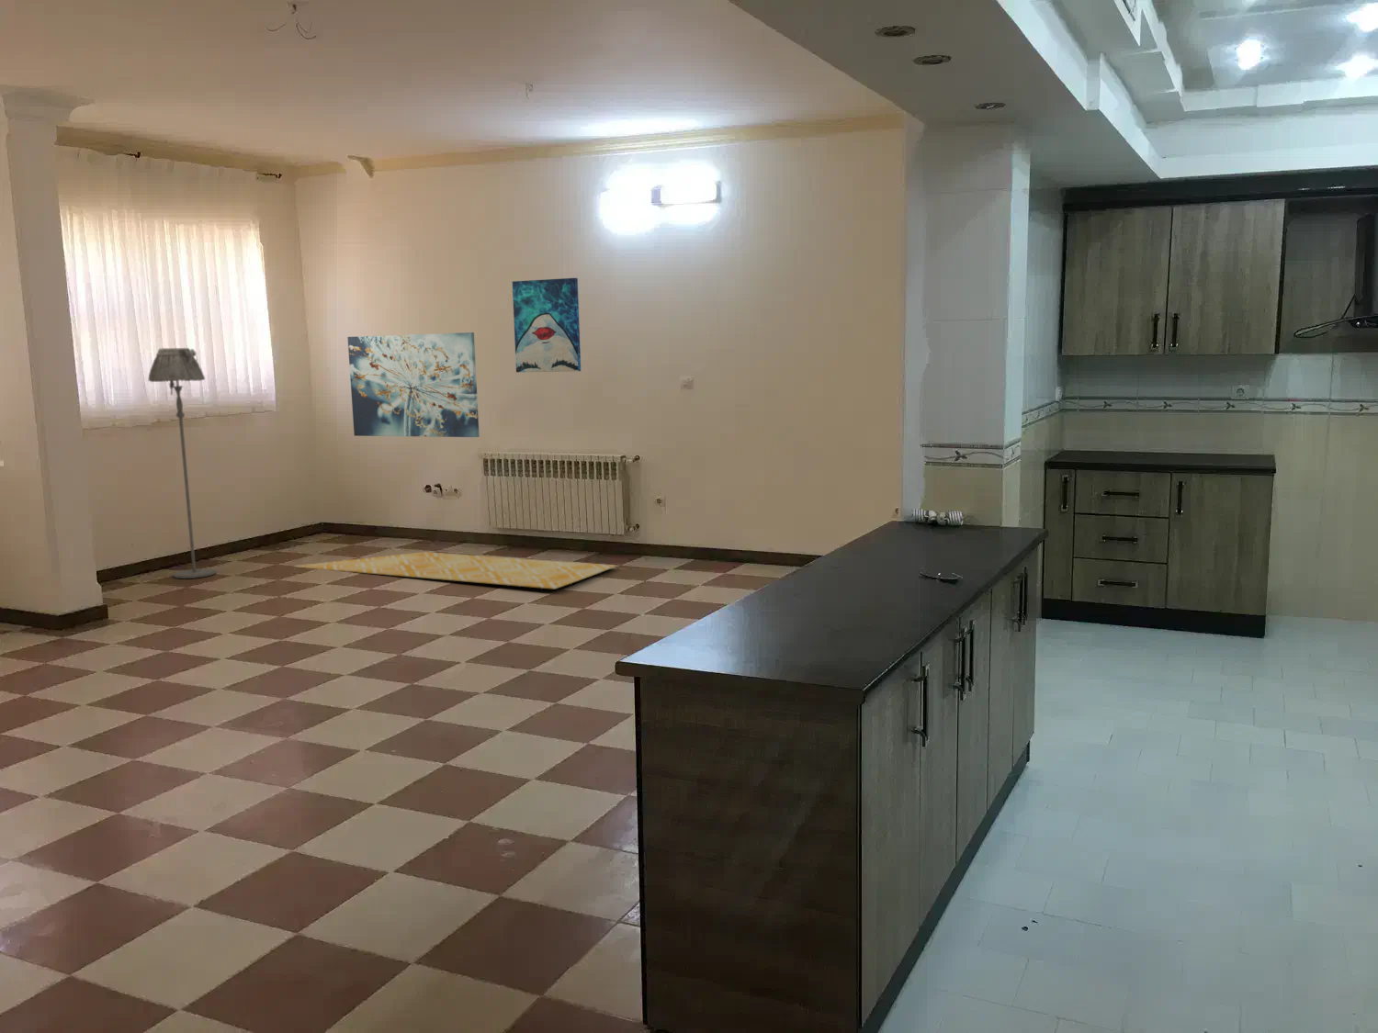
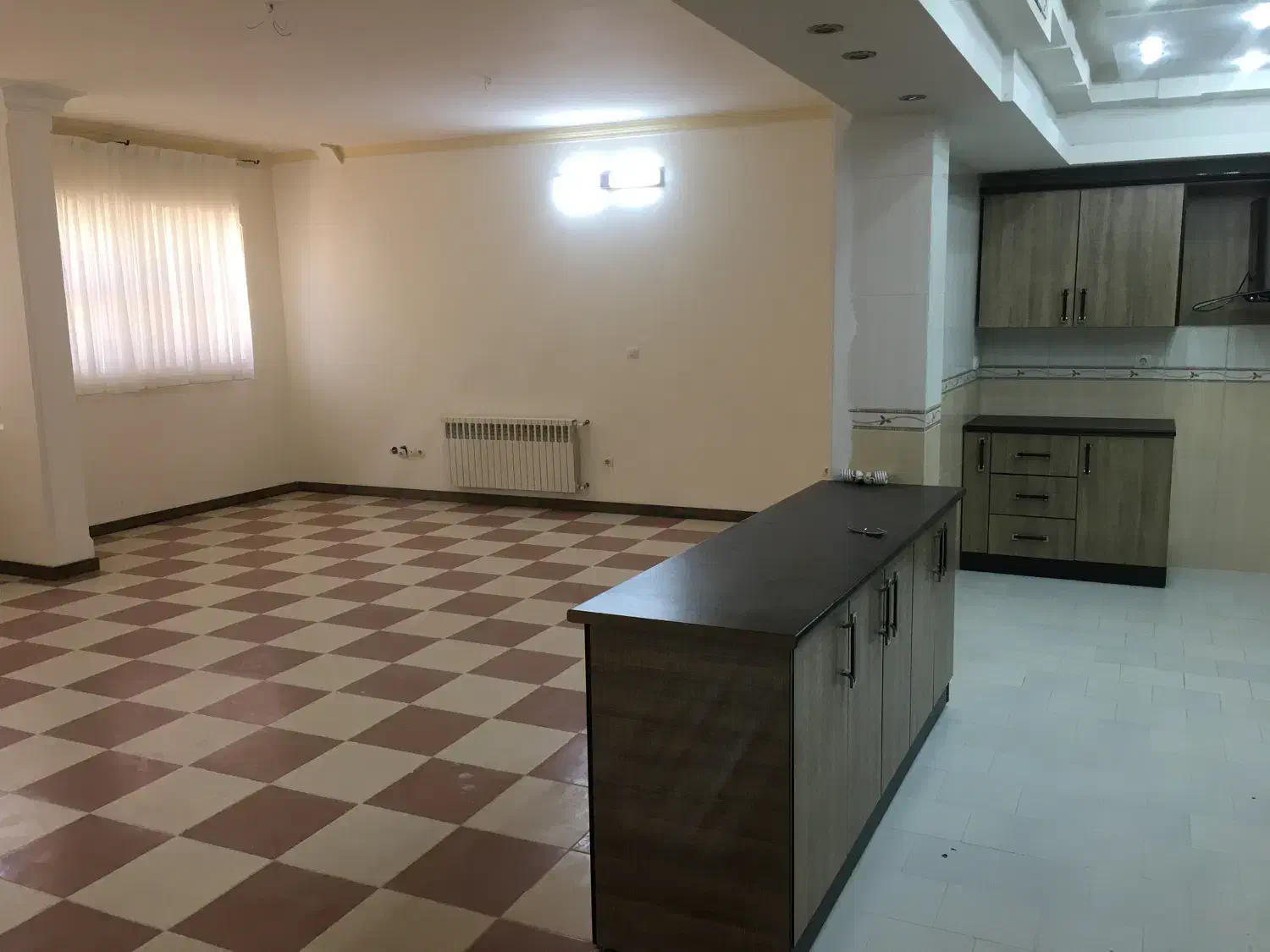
- wall art (546, 326)
- rug (434, 564)
- wall art (411, 385)
- floor lamp (183, 462)
